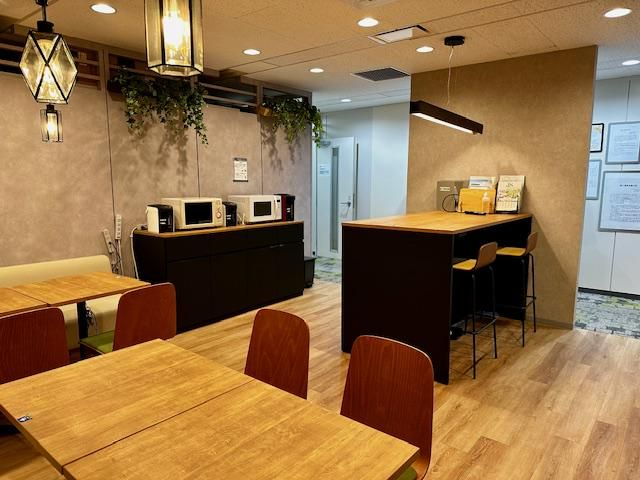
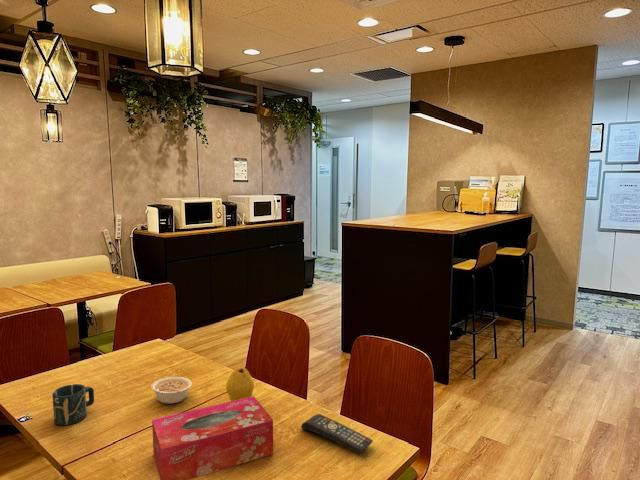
+ tissue box (213, 436)
+ legume (173, 390)
+ remote control (335, 432)
+ cup (74, 402)
+ fruit (240, 384)
